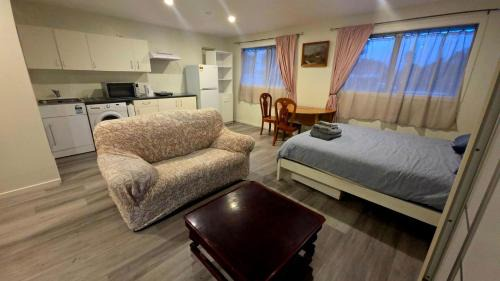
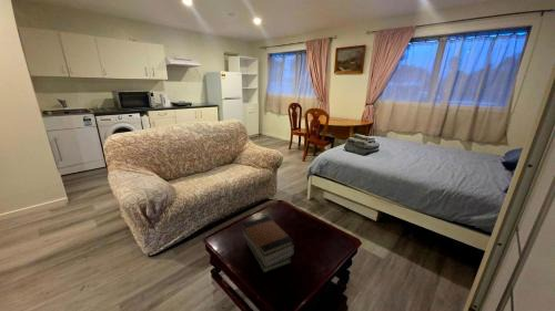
+ book stack (266, 241)
